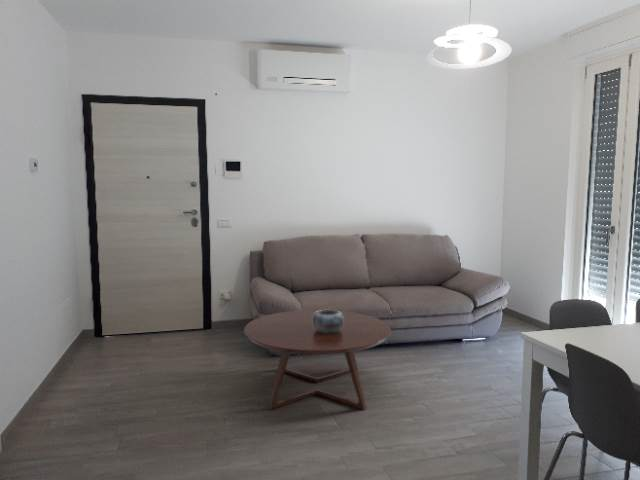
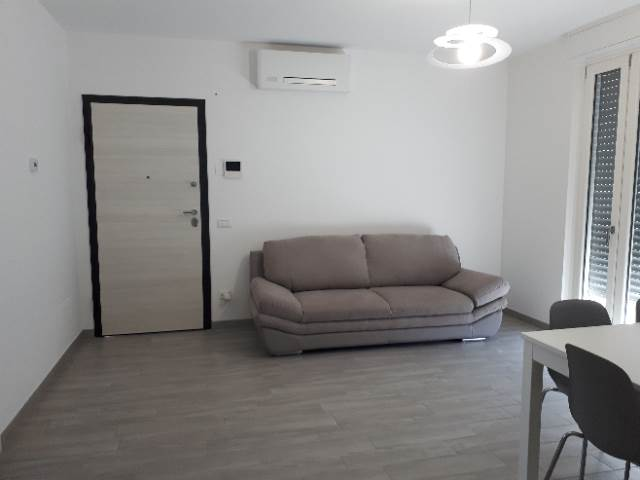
- decorative bowl (328, 321)
- coffee table (317, 354)
